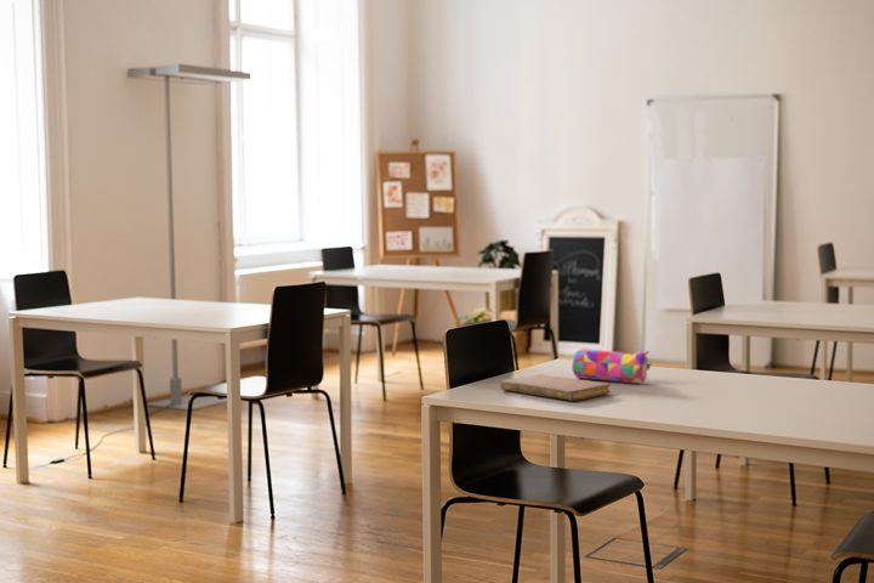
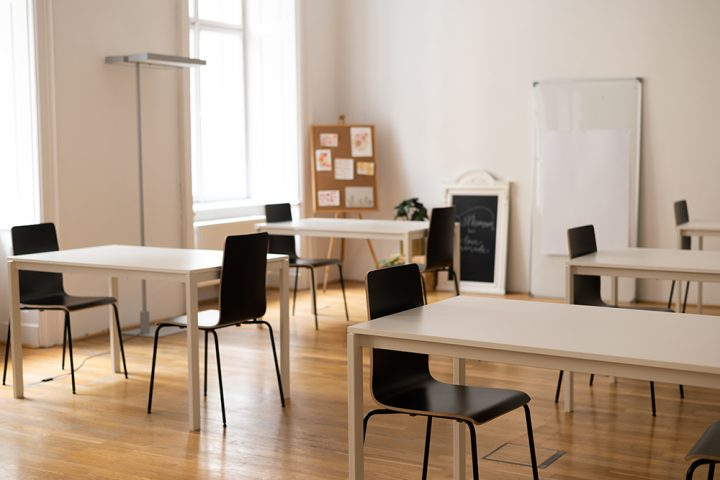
- pencil case (611, 364)
- notebook (555, 386)
